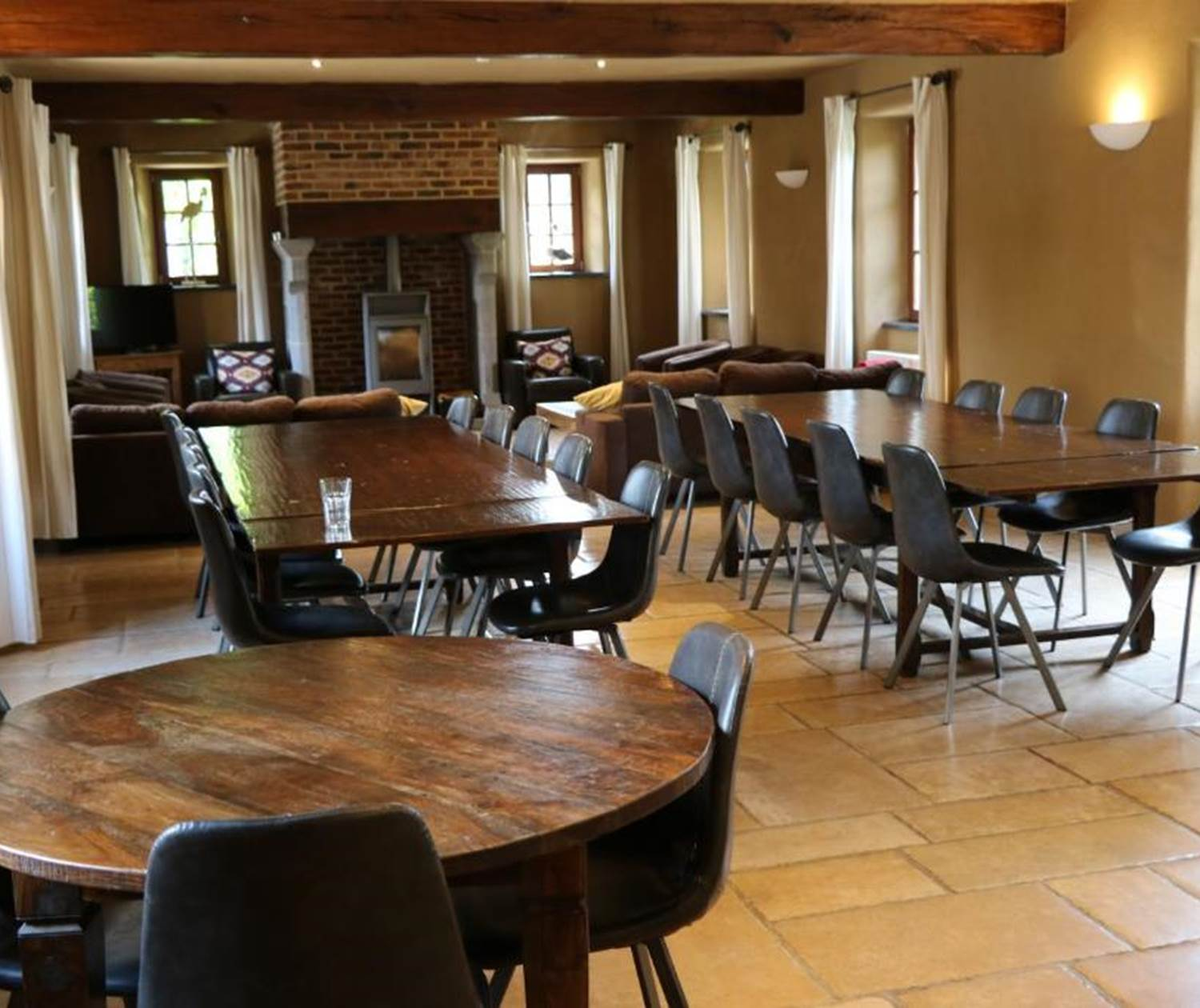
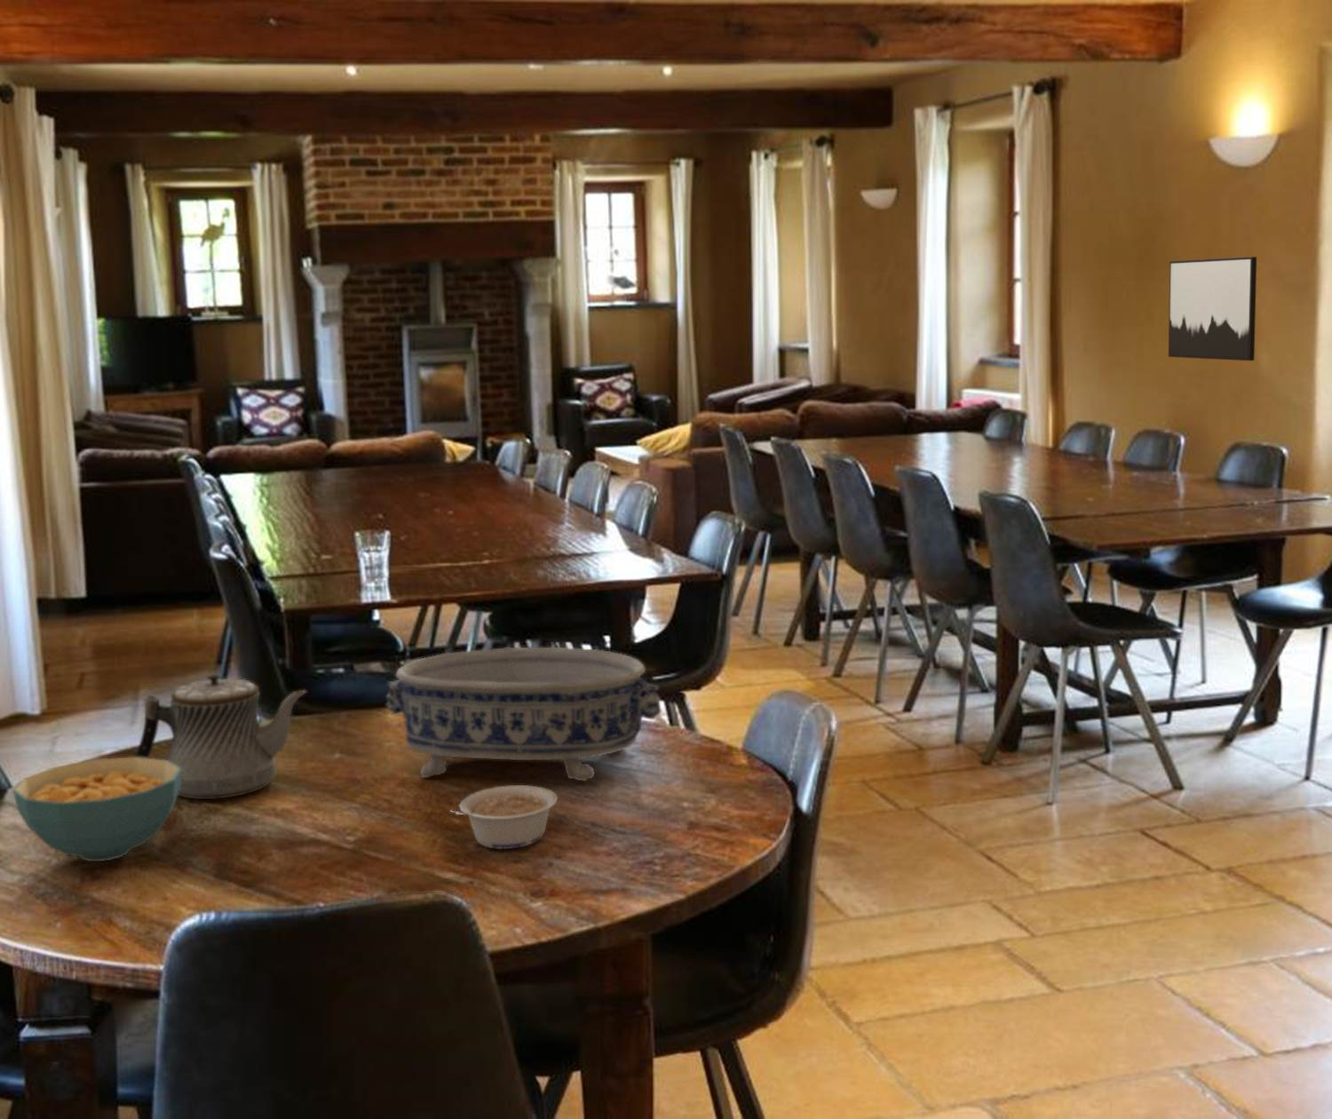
+ cereal bowl (101, 816)
+ teapot (220, 730)
+ decorative bowl (522, 712)
+ legume (508, 816)
+ wall art (1210, 309)
